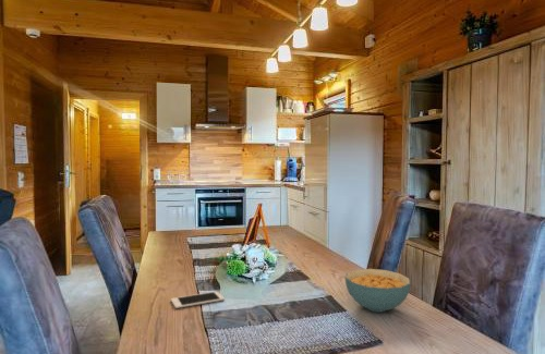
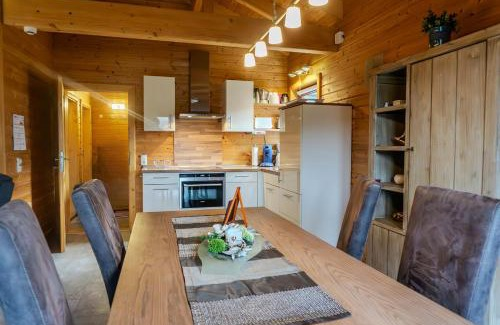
- cell phone (197, 298)
- cereal bowl (376, 293)
